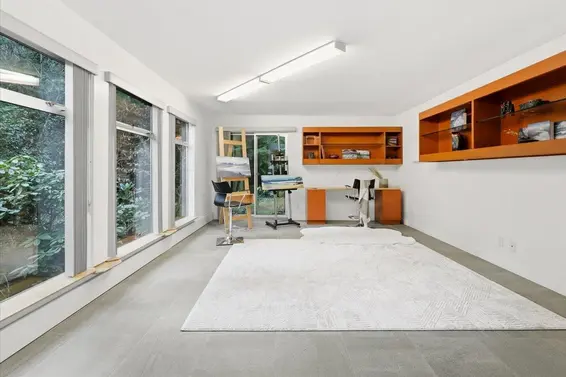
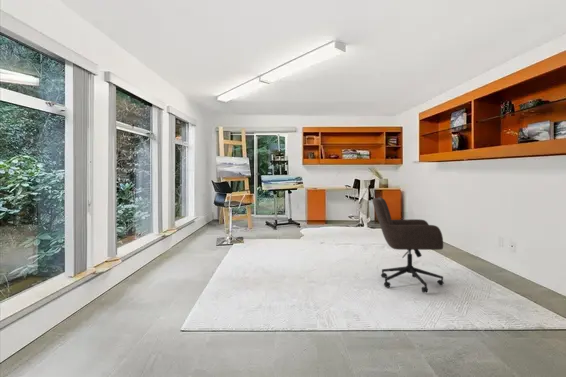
+ office chair (407, 240)
